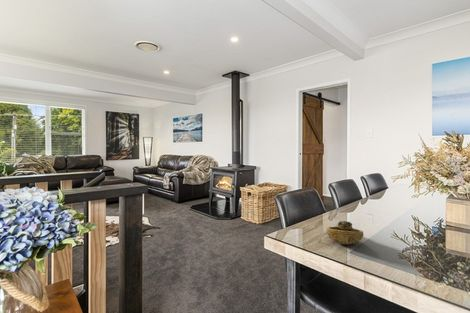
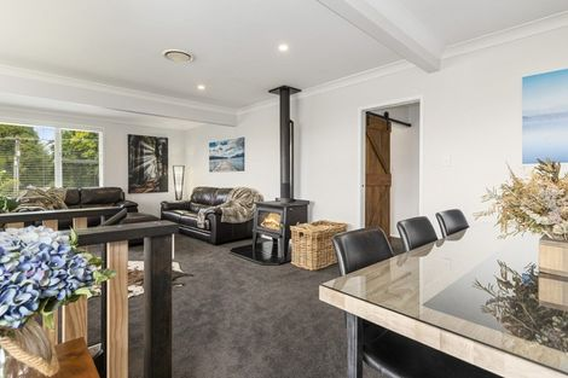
- decorative bowl (344, 230)
